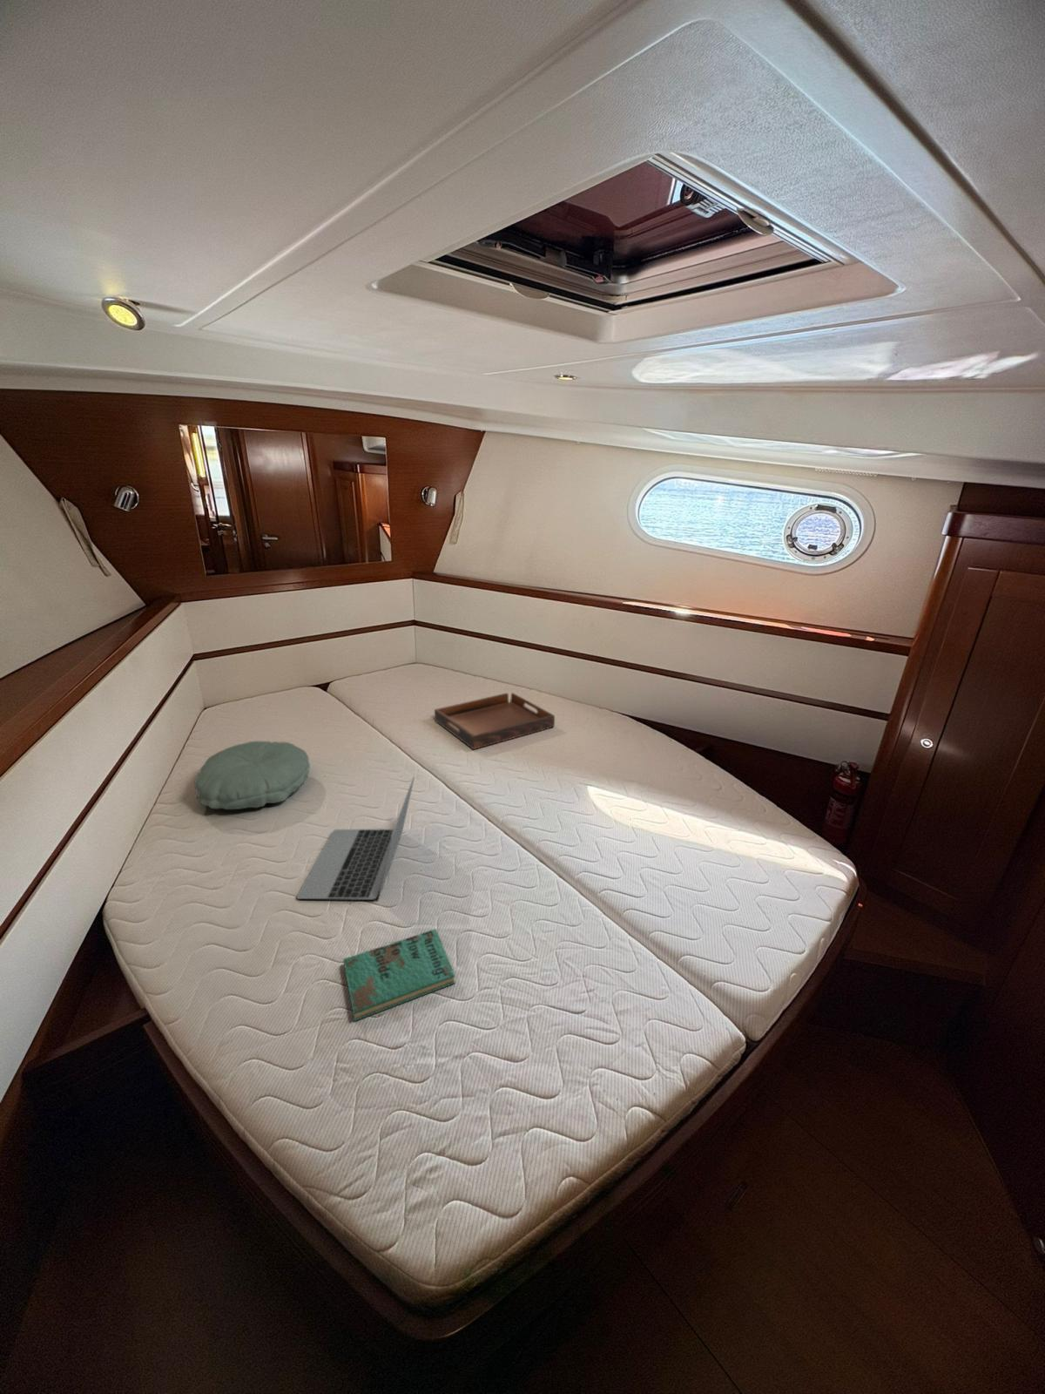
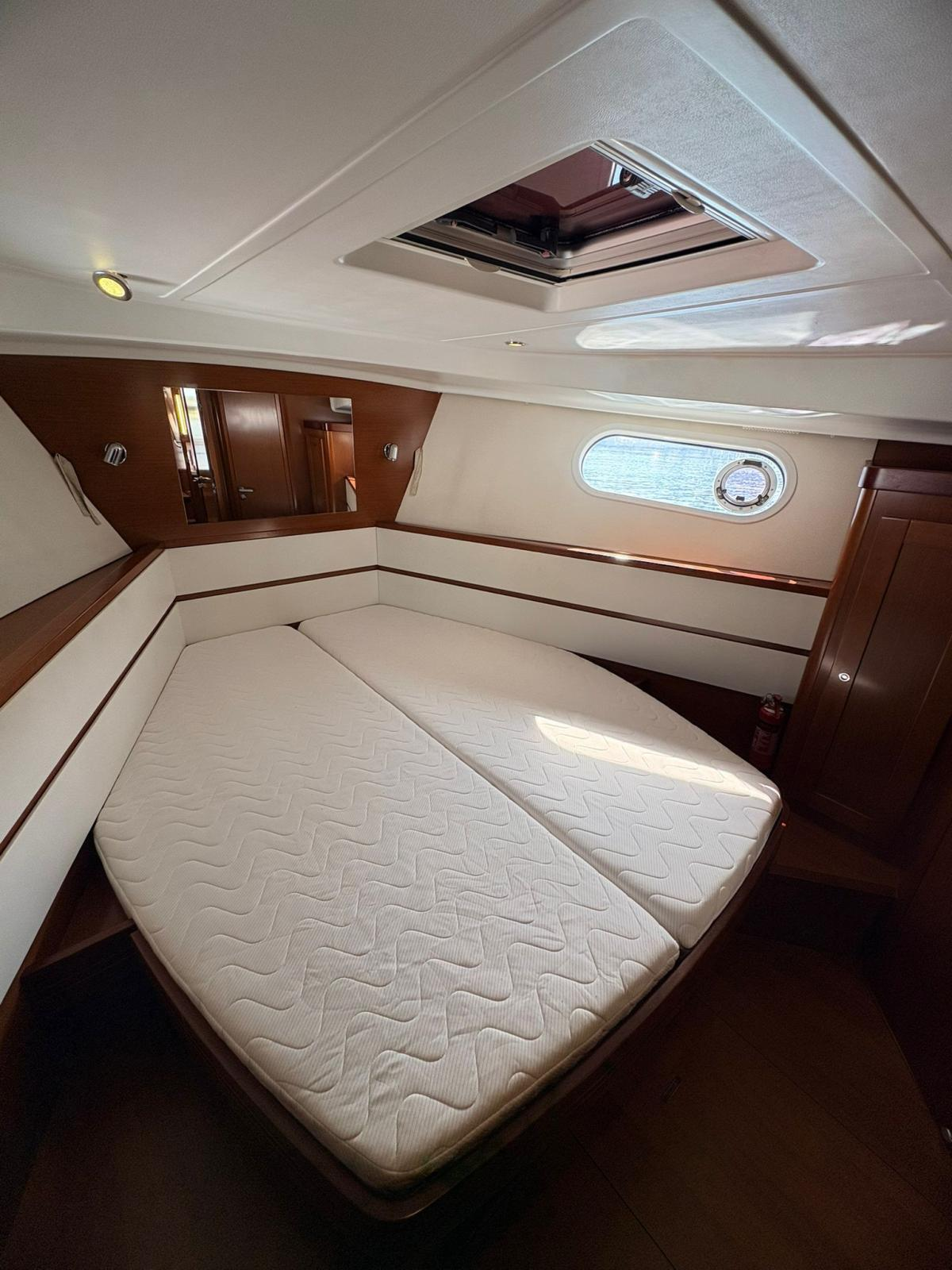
- serving tray (494, 718)
- book (398, 969)
- laptop (359, 833)
- pillow (255, 772)
